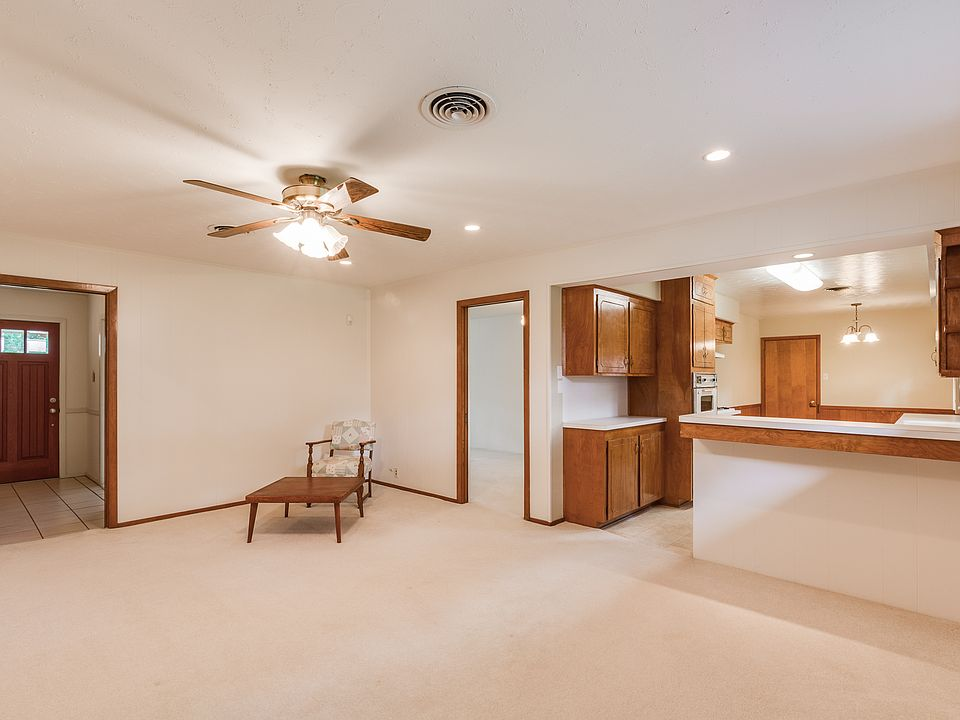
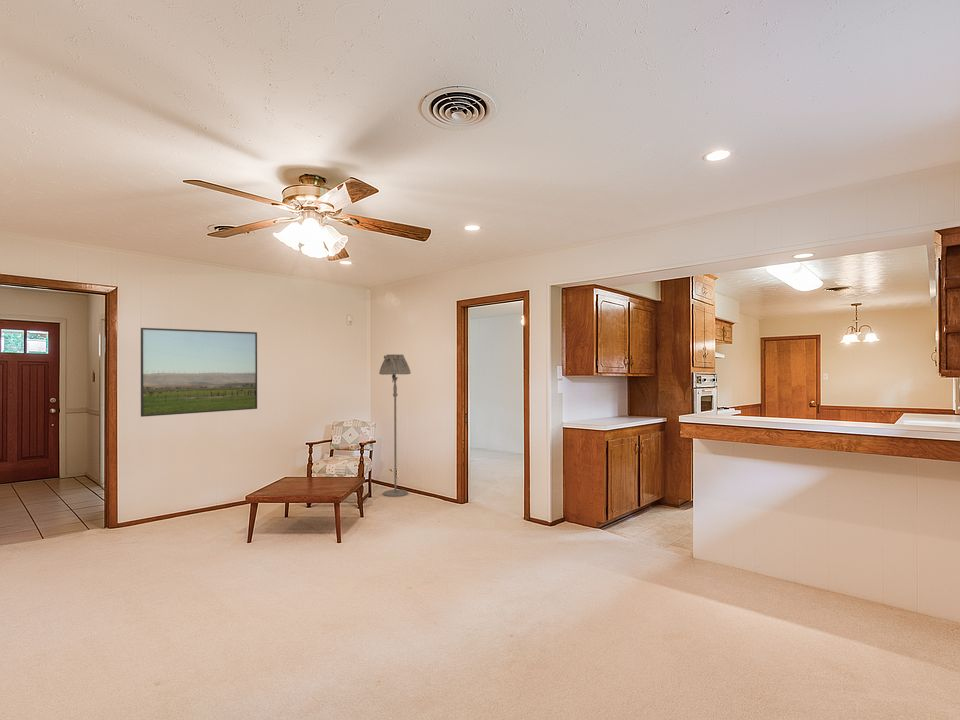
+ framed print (203, 371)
+ floor lamp (395, 424)
